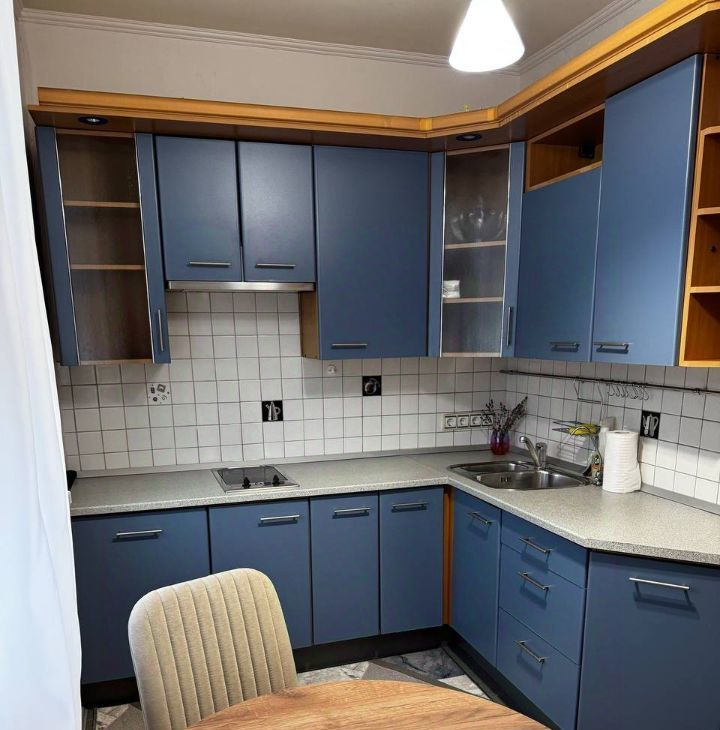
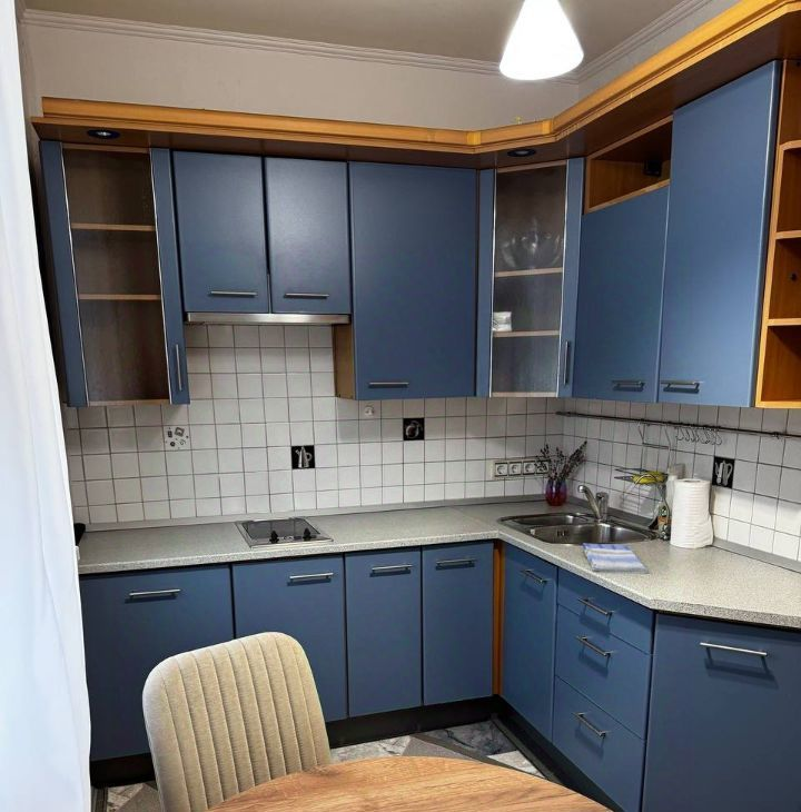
+ dish towel (612, 557)
